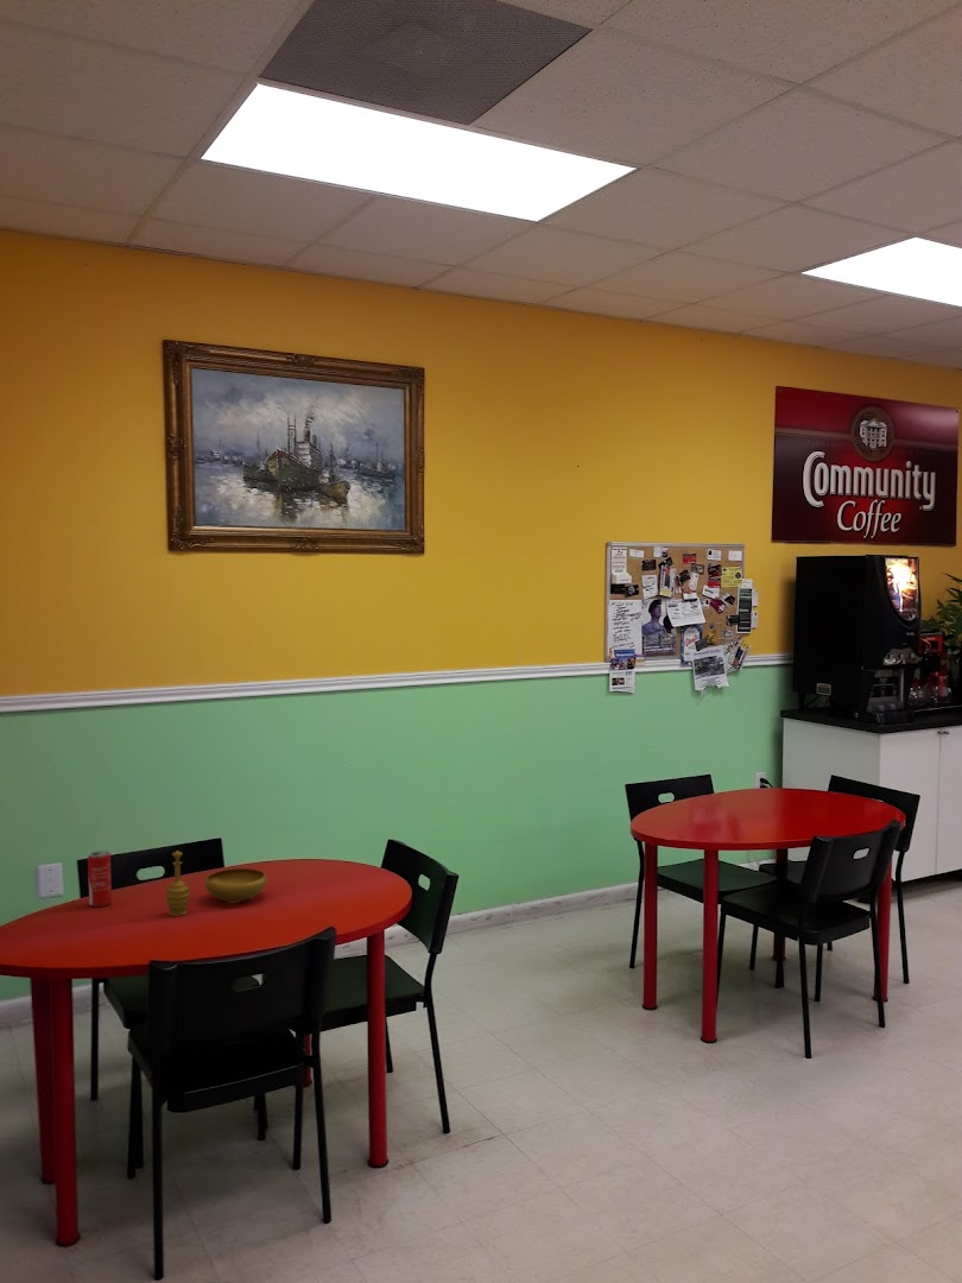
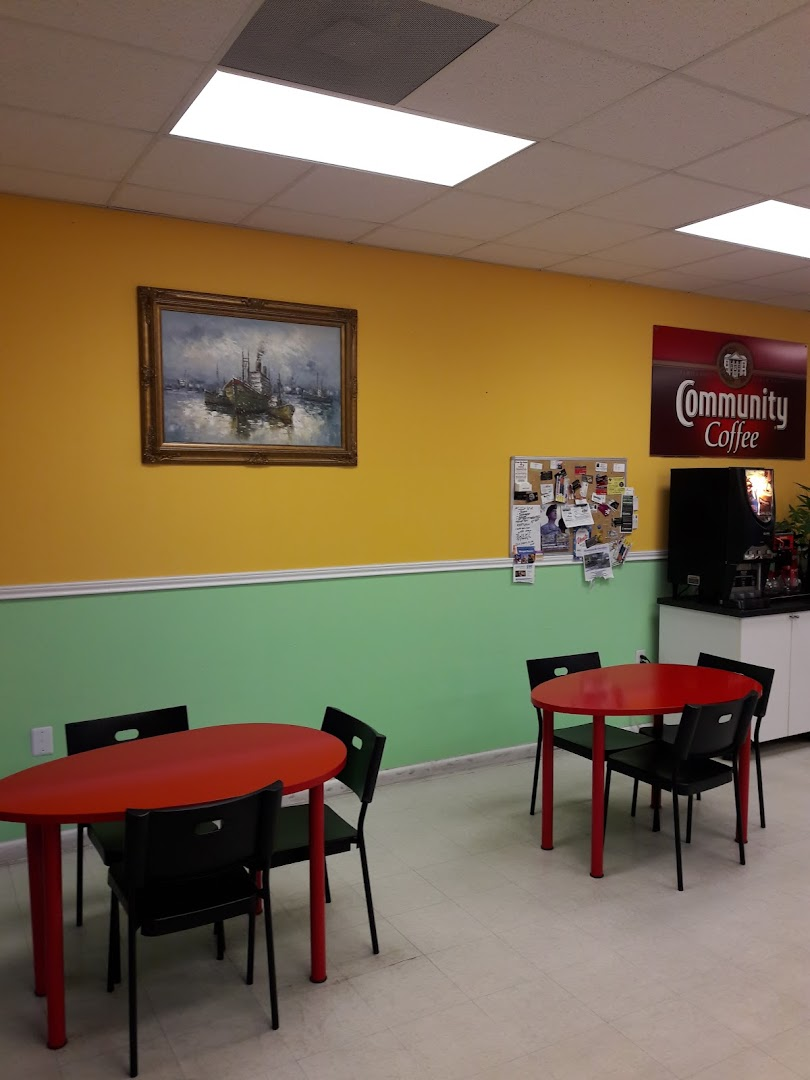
- beverage can (99, 878)
- decorative bowl (216, 872)
